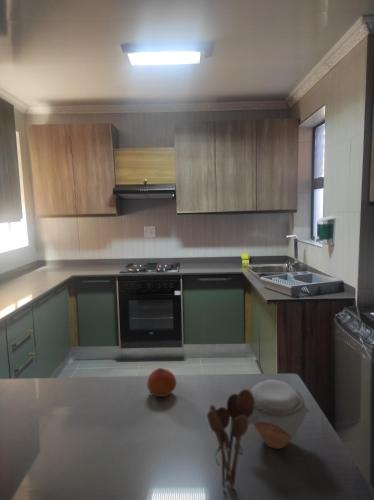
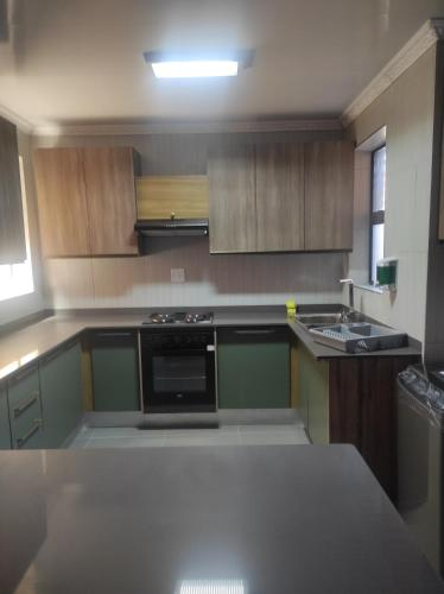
- jar (275, 415)
- fruit (162, 381)
- utensil holder (232, 441)
